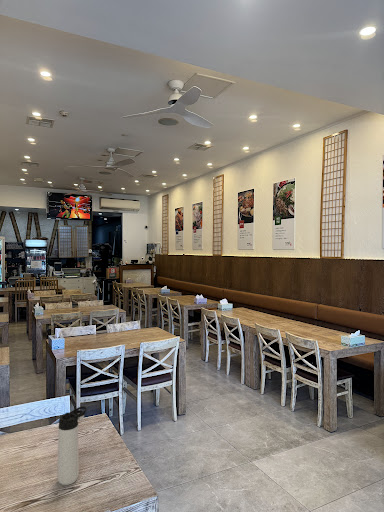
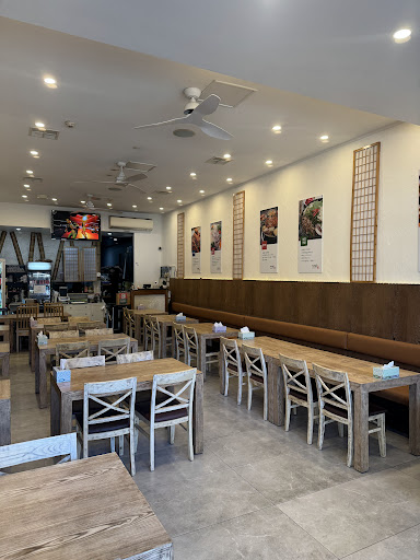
- thermos bottle (72, 444)
